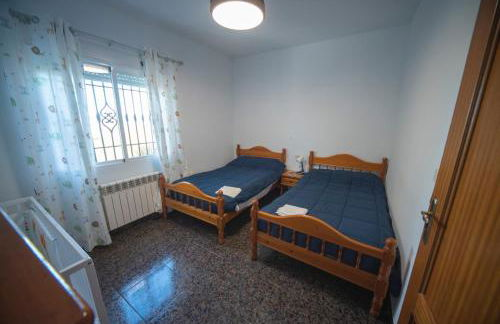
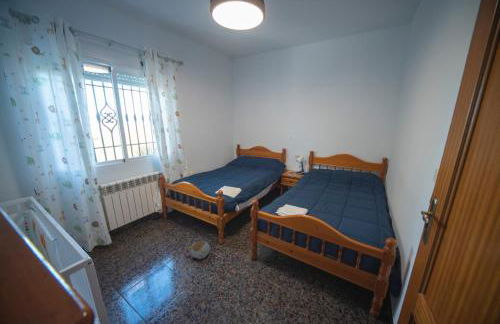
+ plush toy (201, 247)
